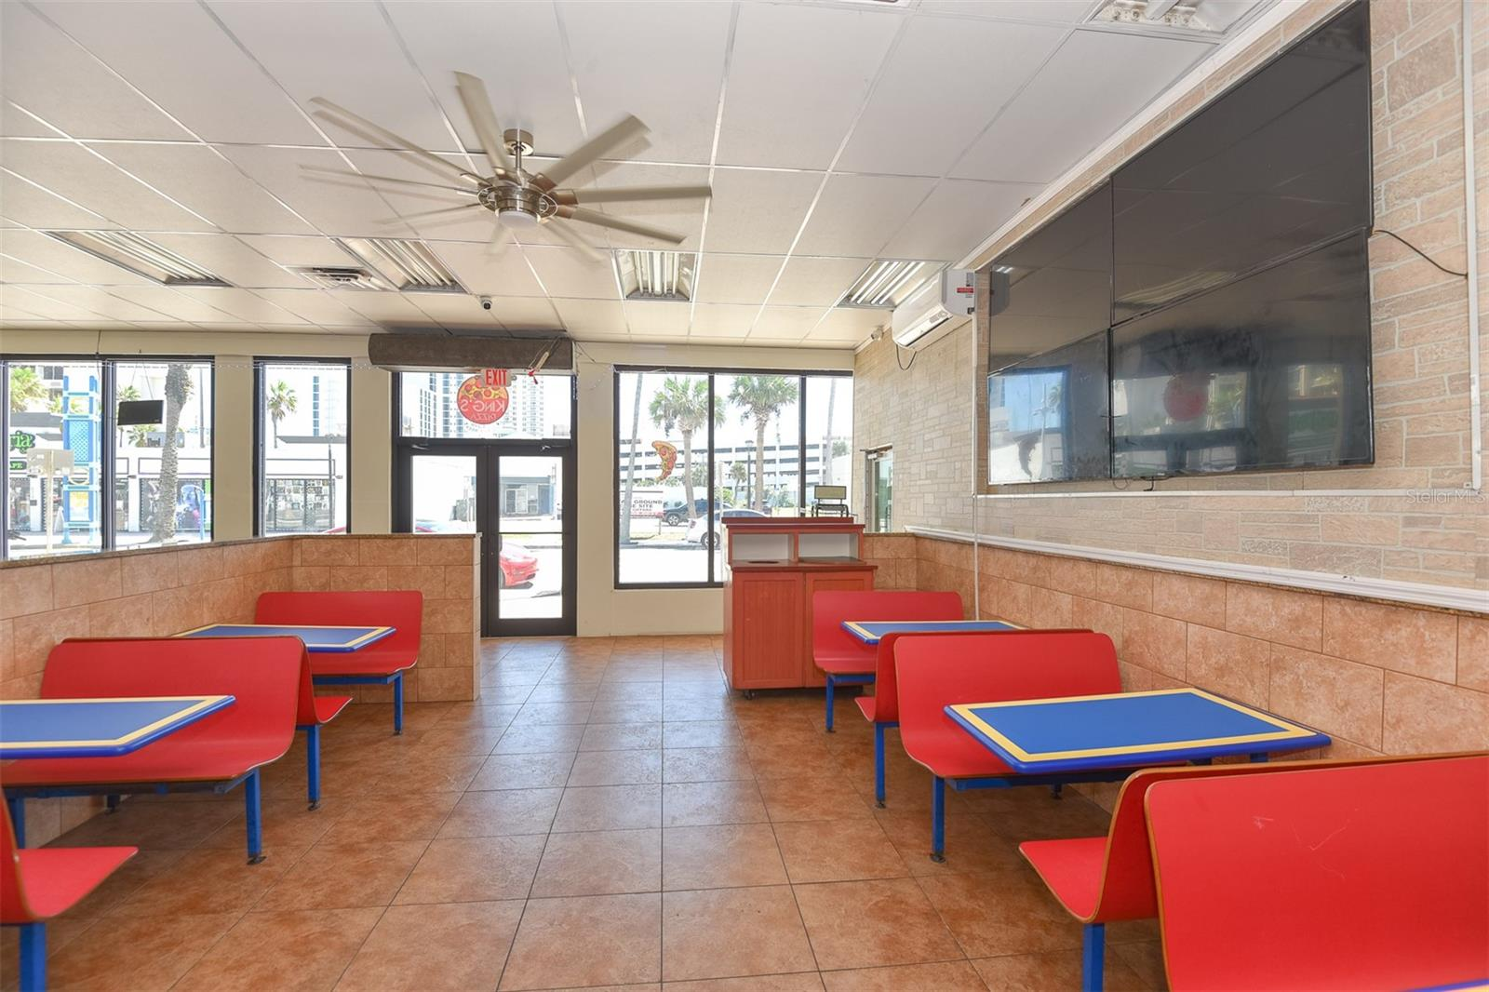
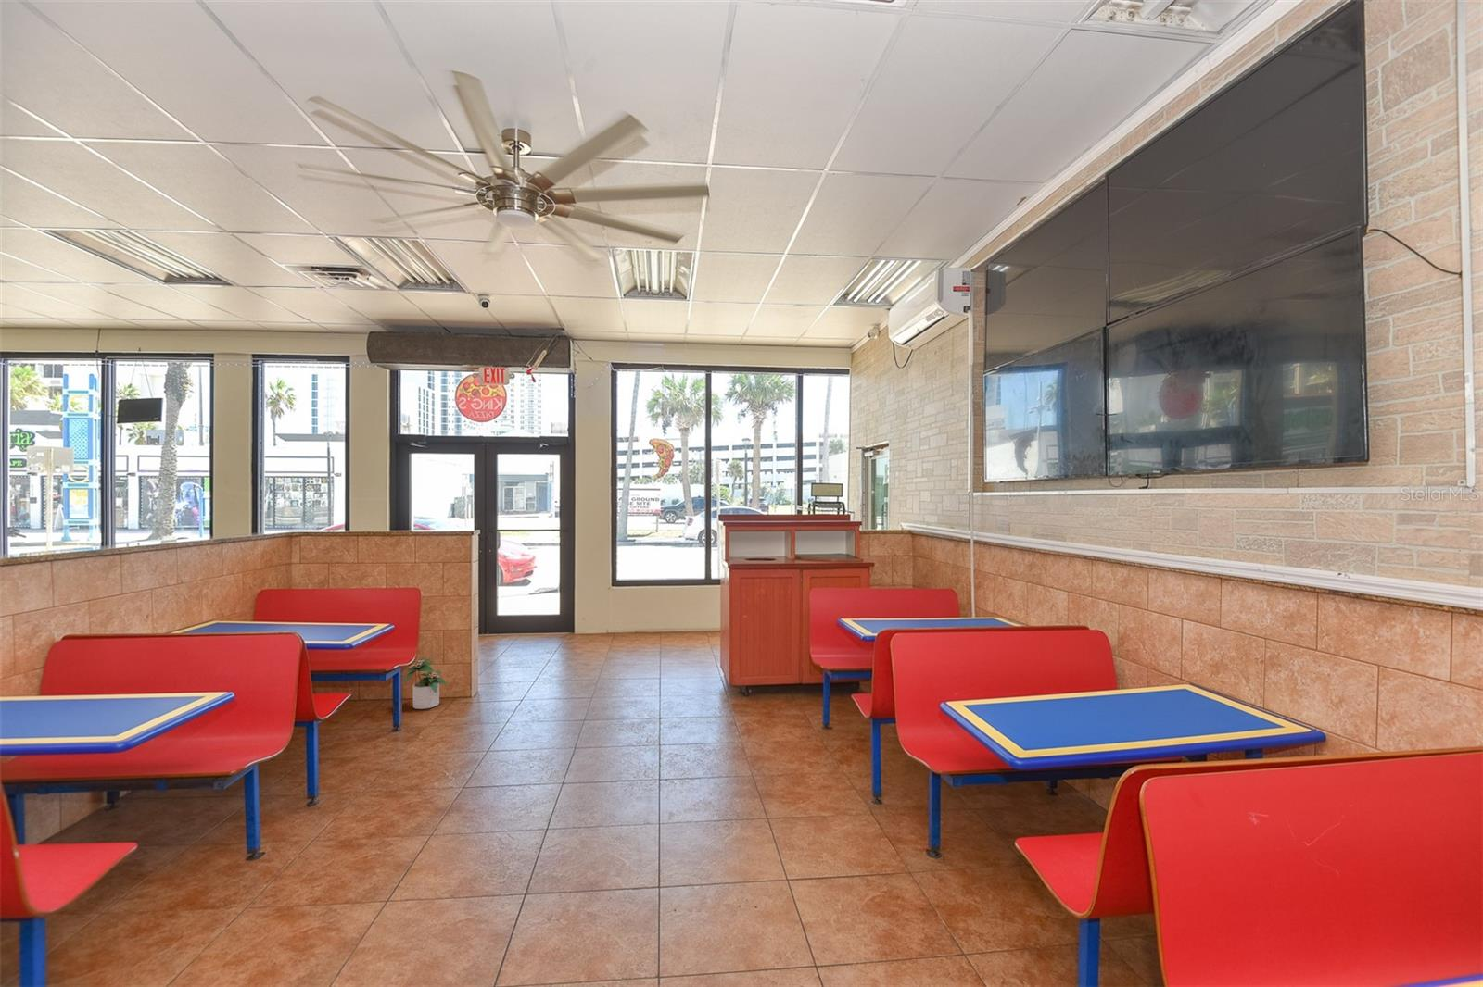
+ potted plant (421, 682)
